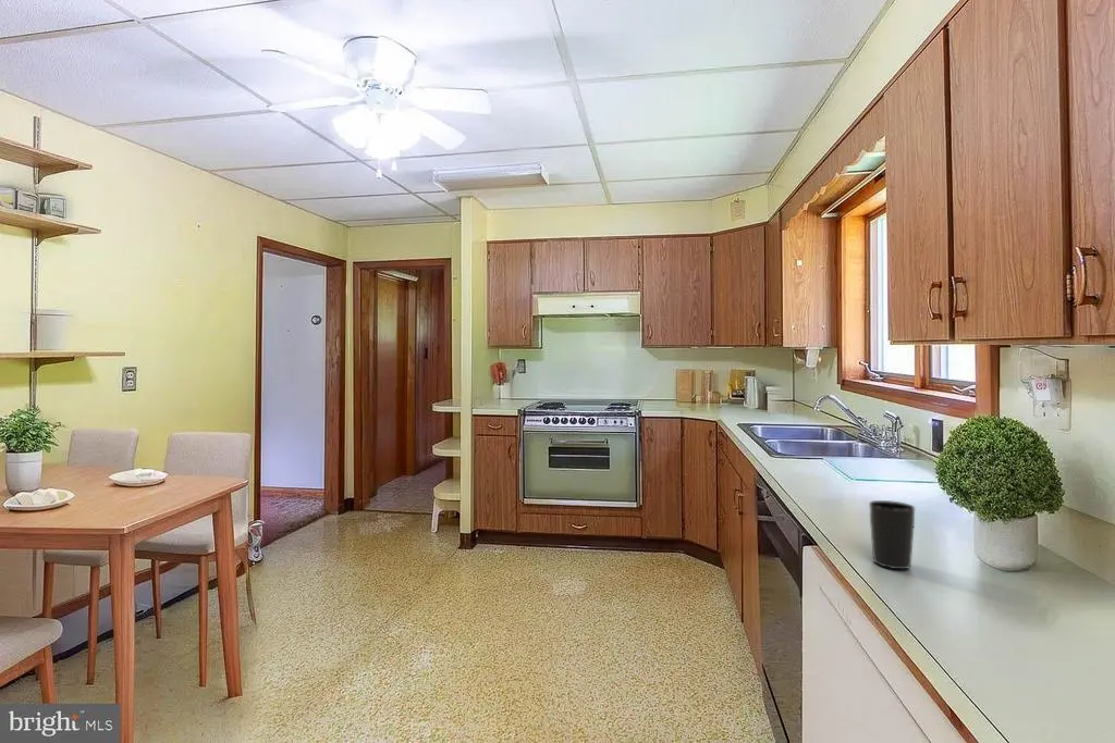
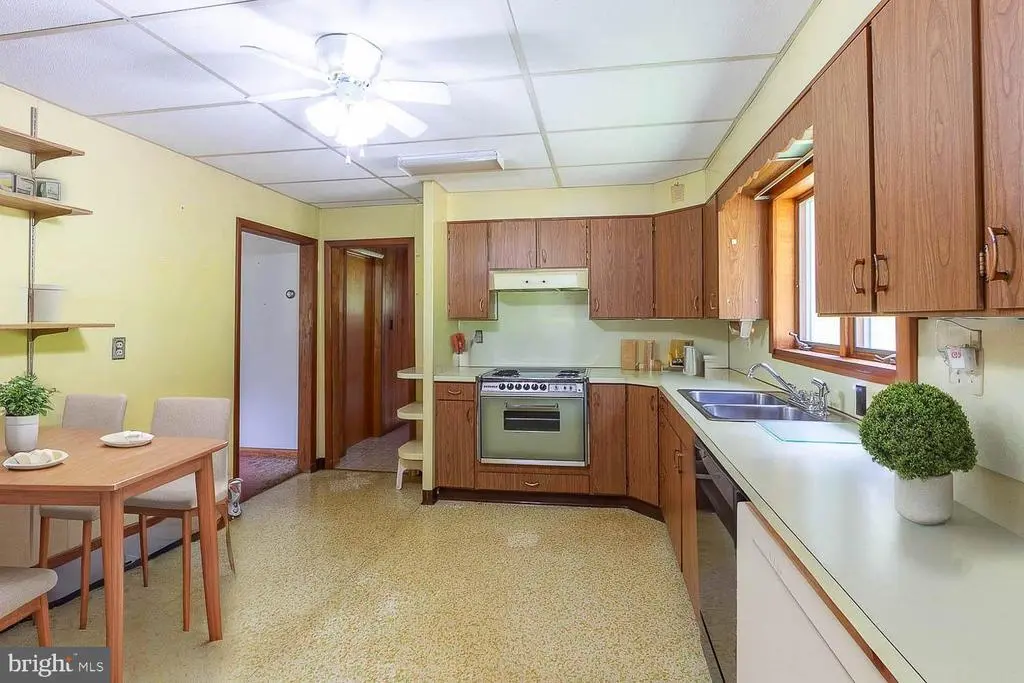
- cup (892, 534)
